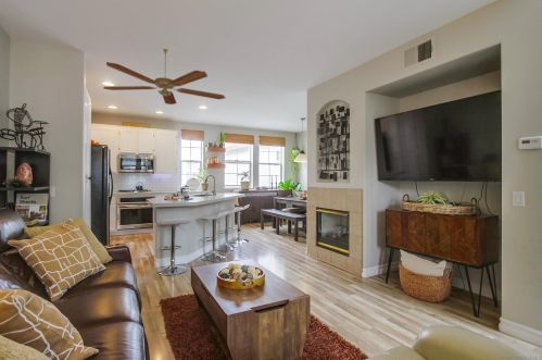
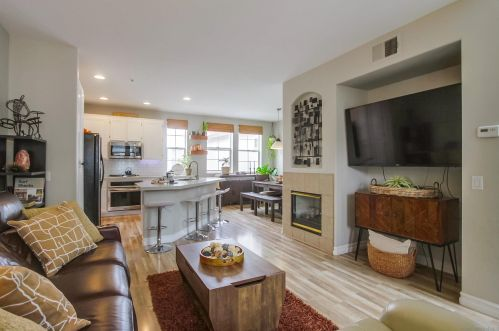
- ceiling fan (165, 71)
